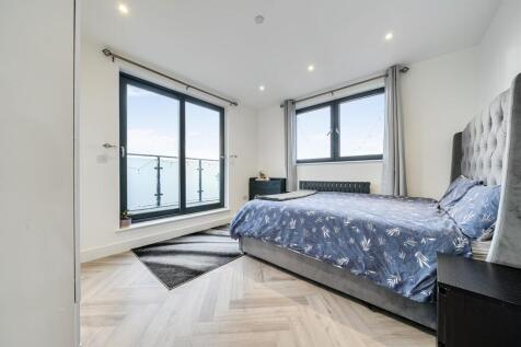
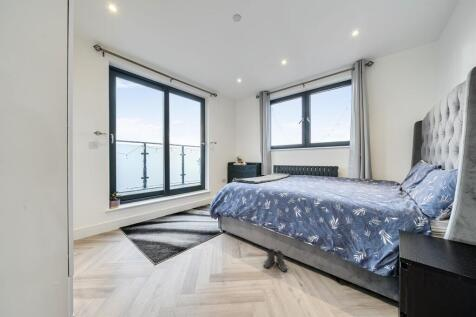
+ boots (274, 259)
